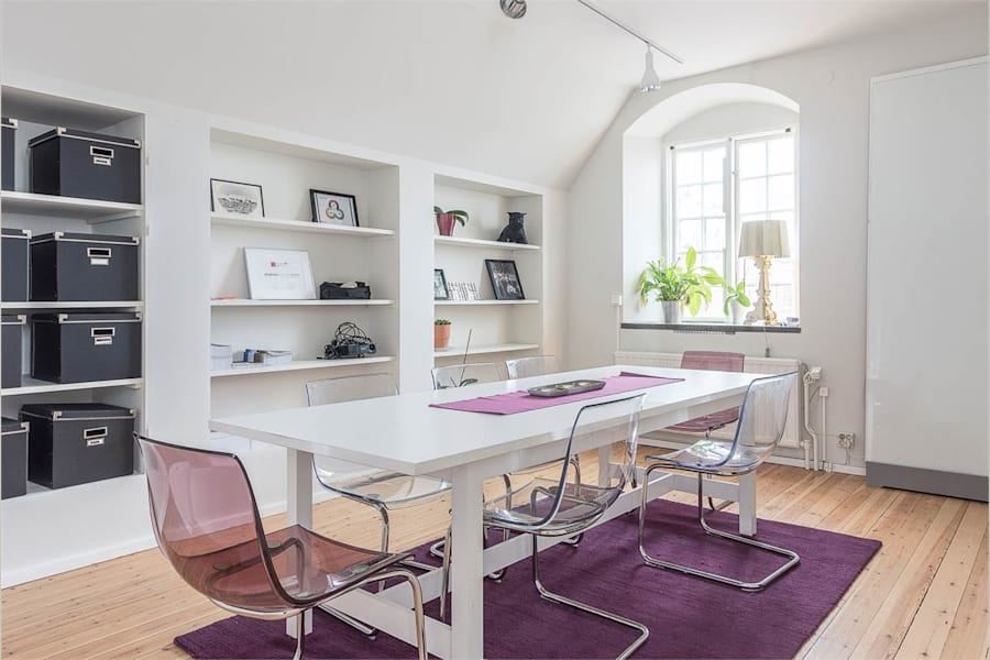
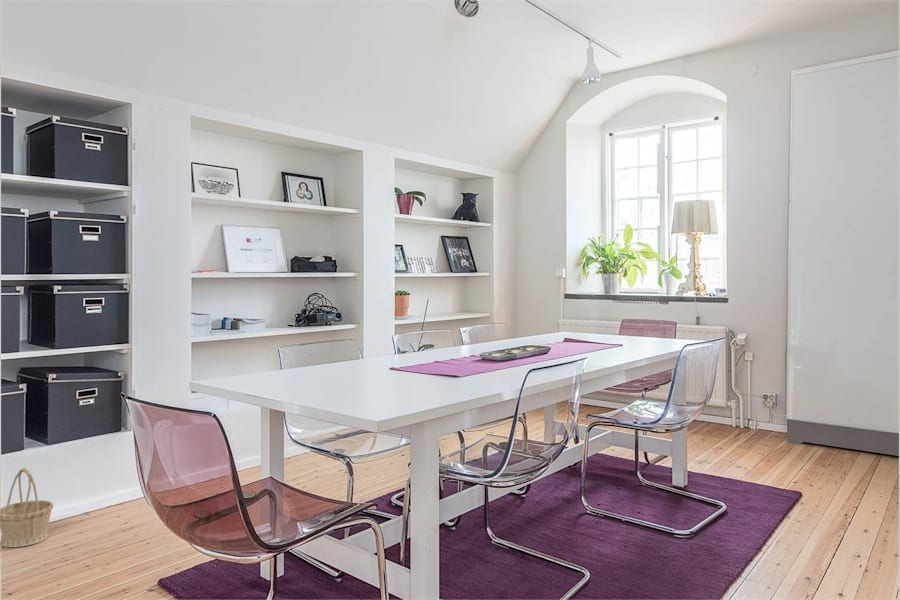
+ basket (25, 504)
